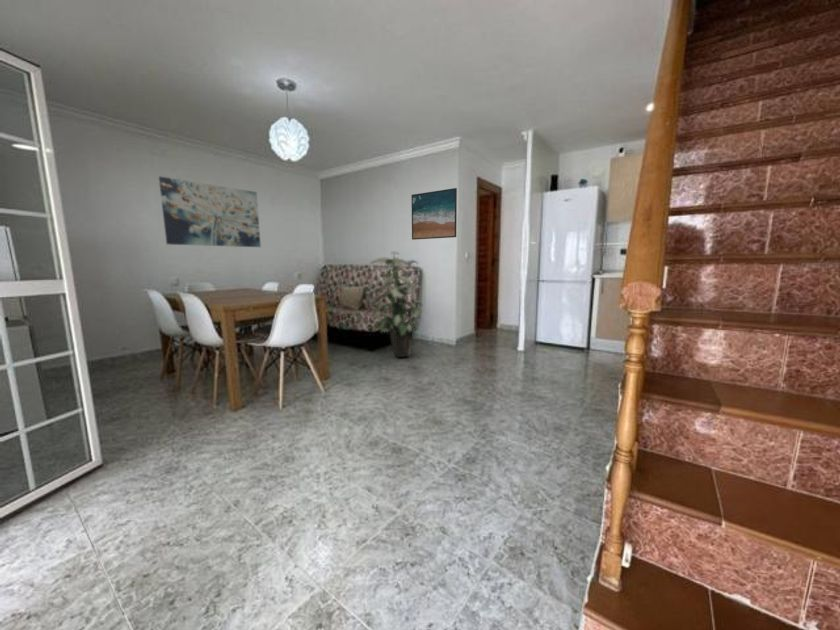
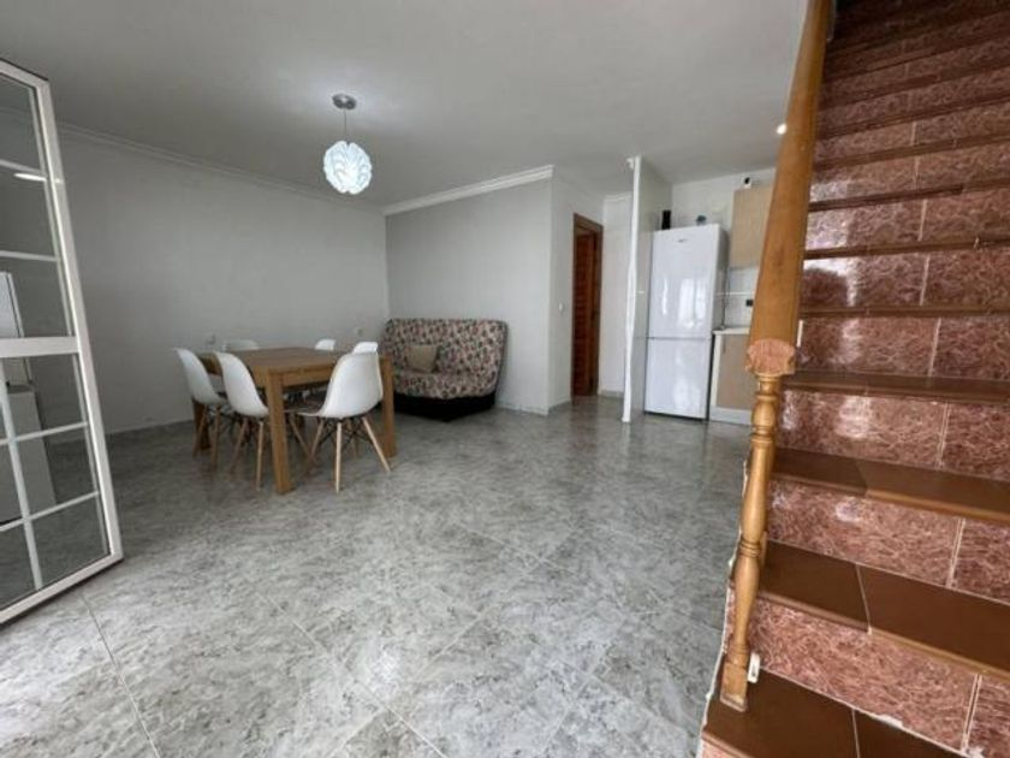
- wall art (215, 215)
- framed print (433, 215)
- indoor plant (396, 305)
